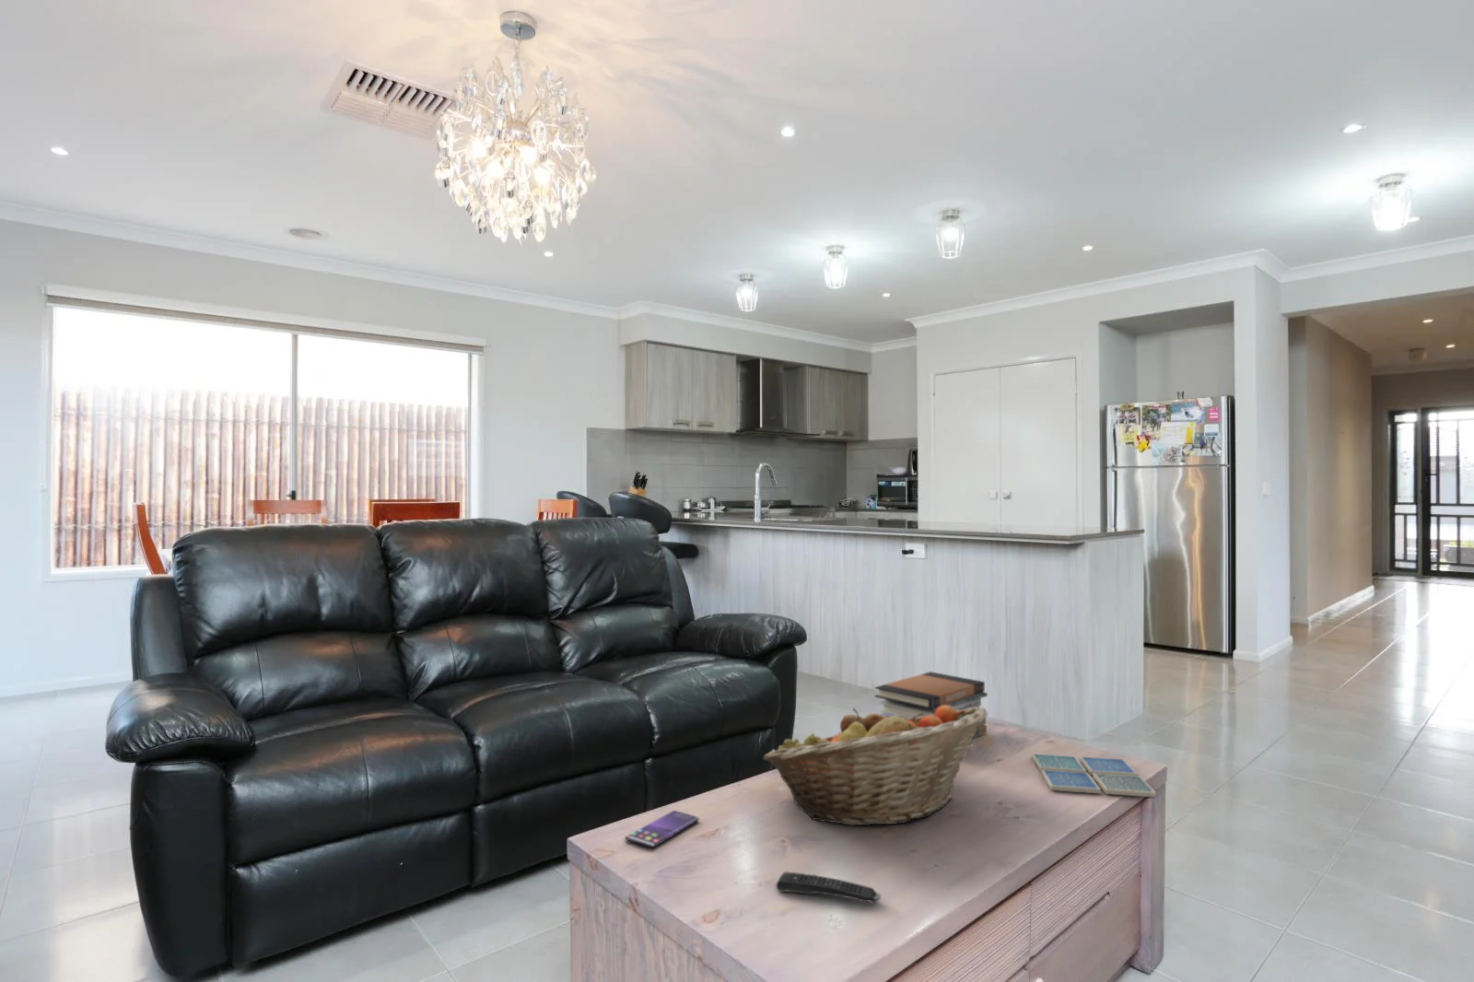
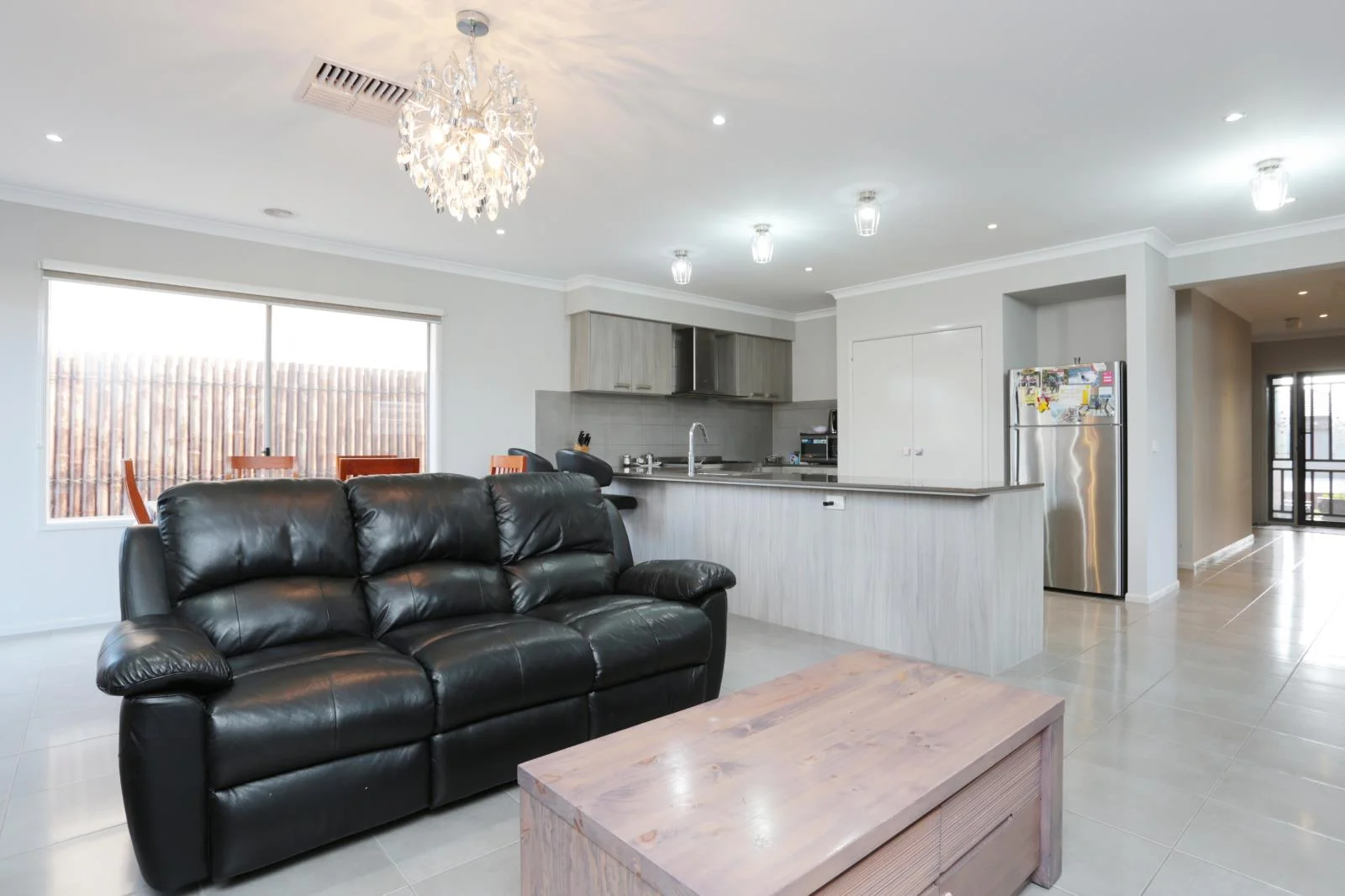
- drink coaster (1088, 774)
- remote control (829, 887)
- fruit basket (878, 752)
- book stack (932, 710)
- smartphone (662, 829)
